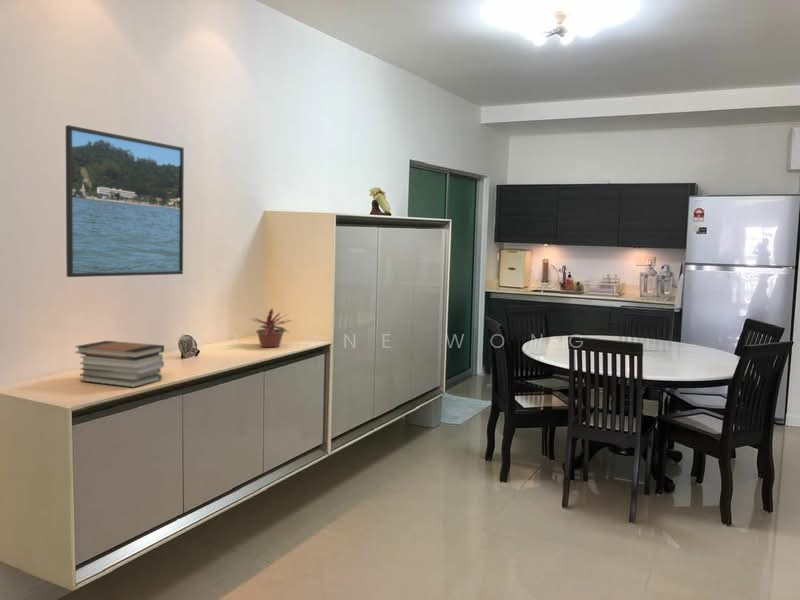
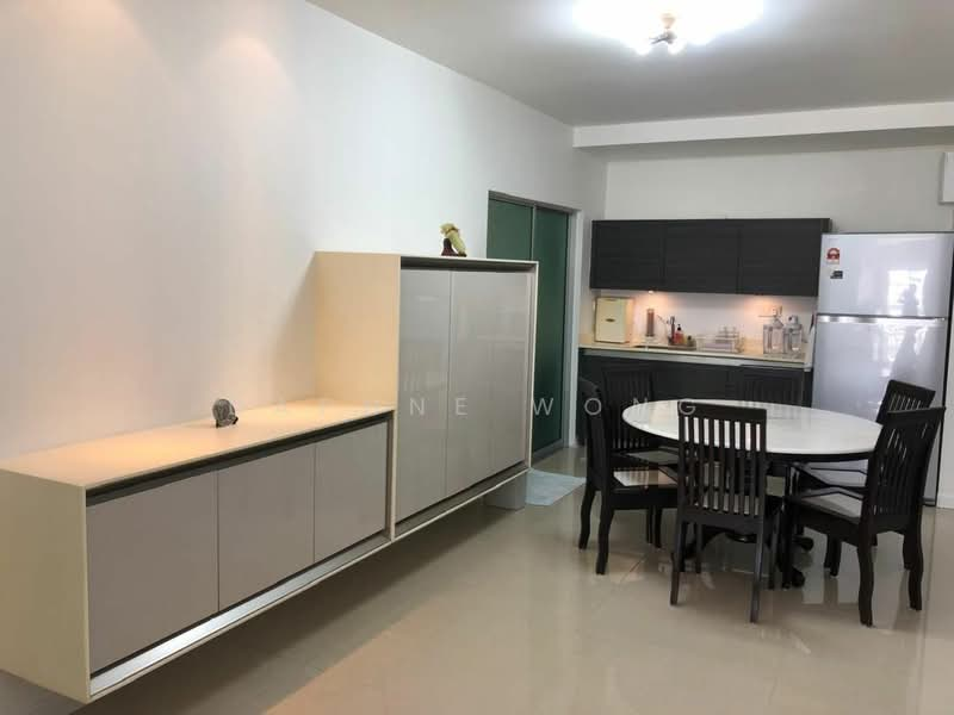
- potted plant (270, 326)
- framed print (129, 207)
- book stack (121, 363)
